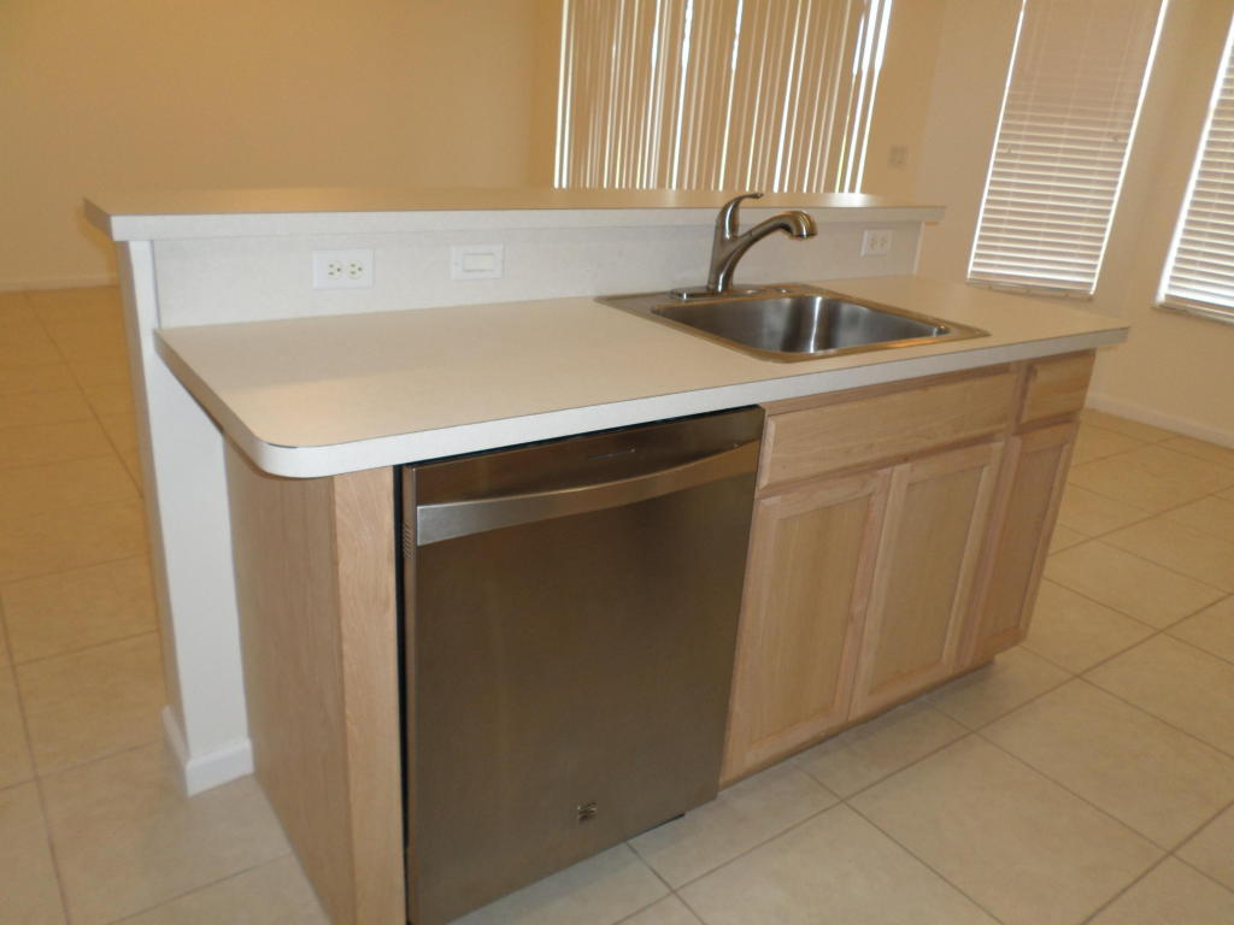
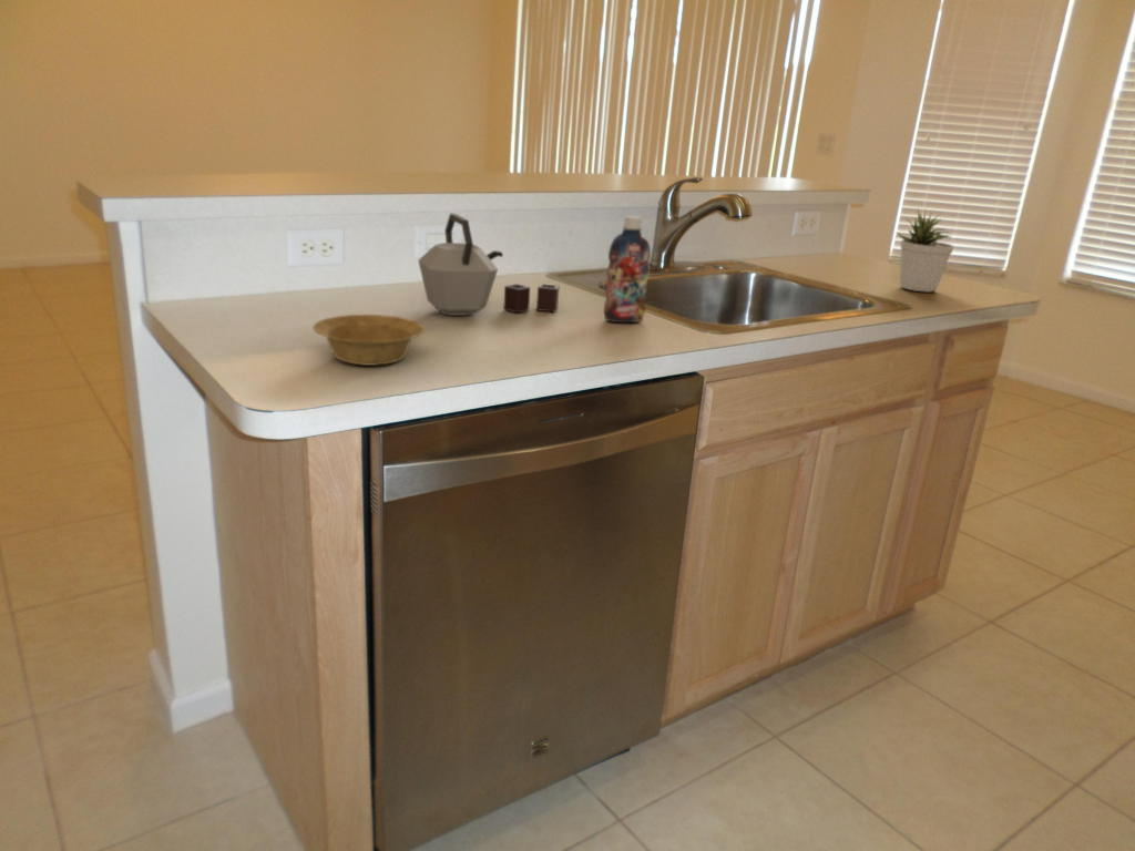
+ kettle (493, 265)
+ potted plant (923, 249)
+ bowl (369, 342)
+ bottle (627, 269)
